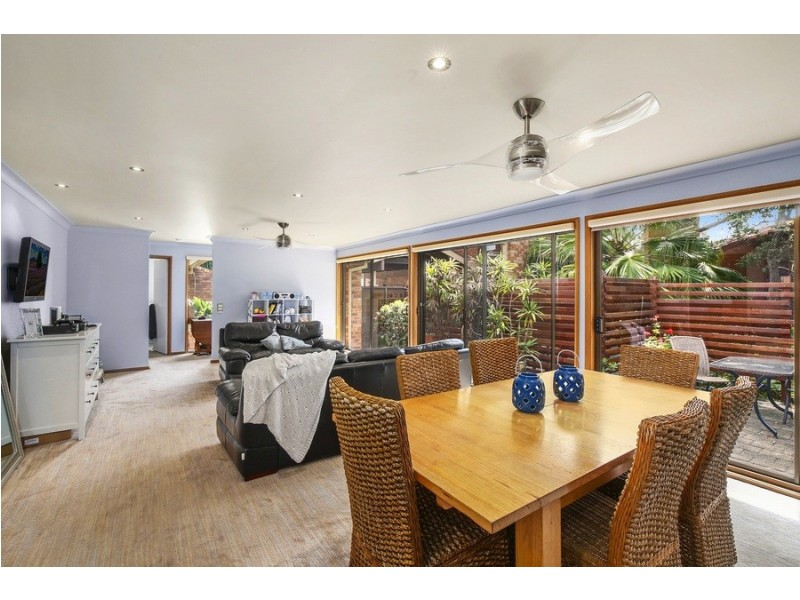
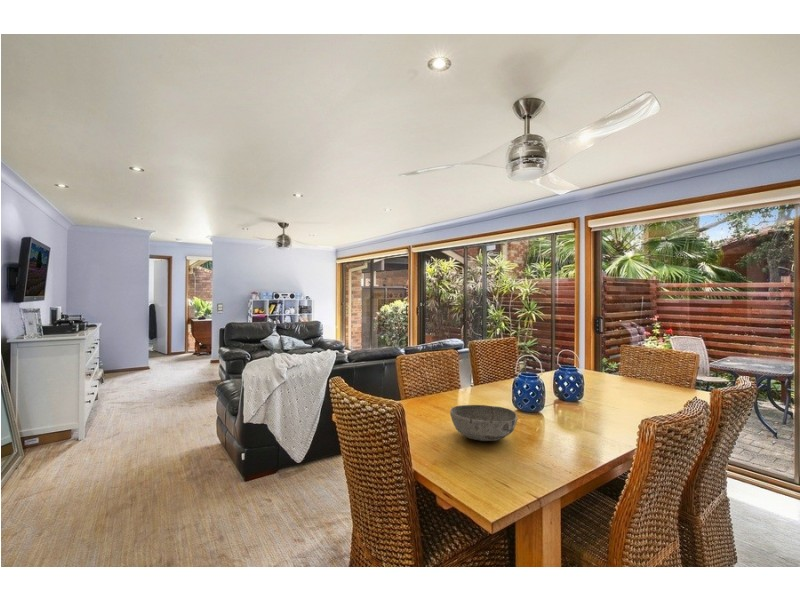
+ bowl (483, 424)
